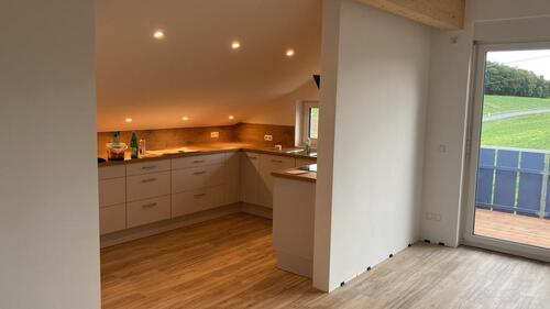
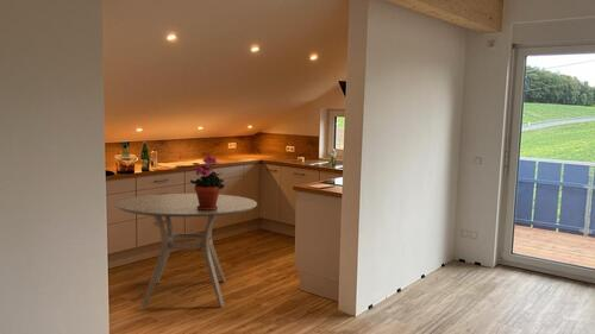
+ dining table (187, 248)
+ potted plant (207, 182)
